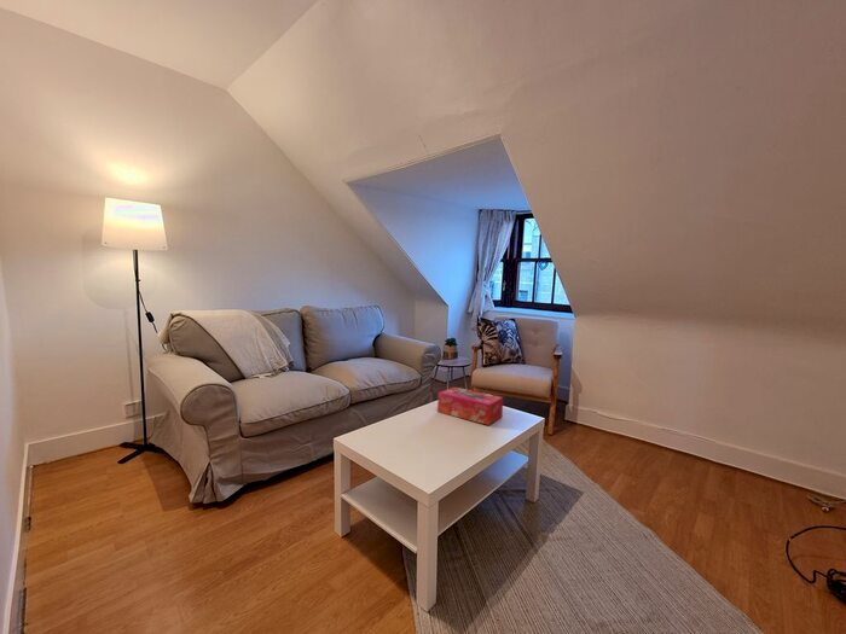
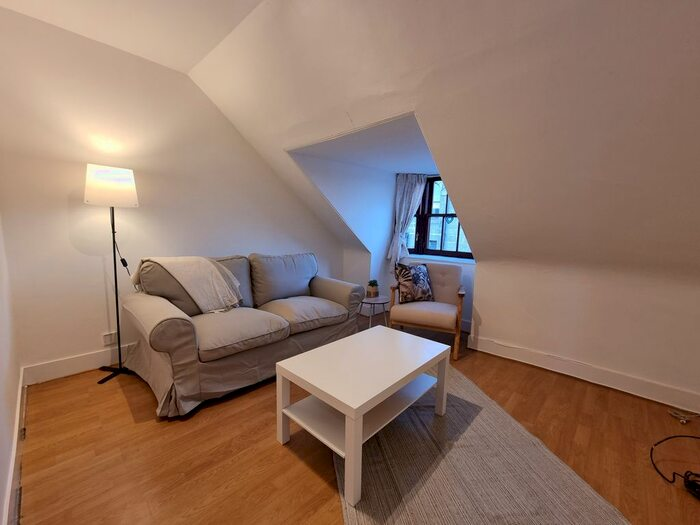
- tissue box (469, 405)
